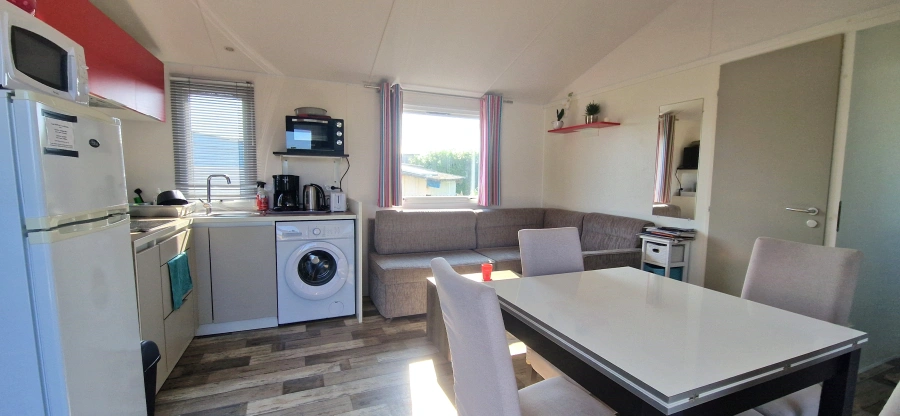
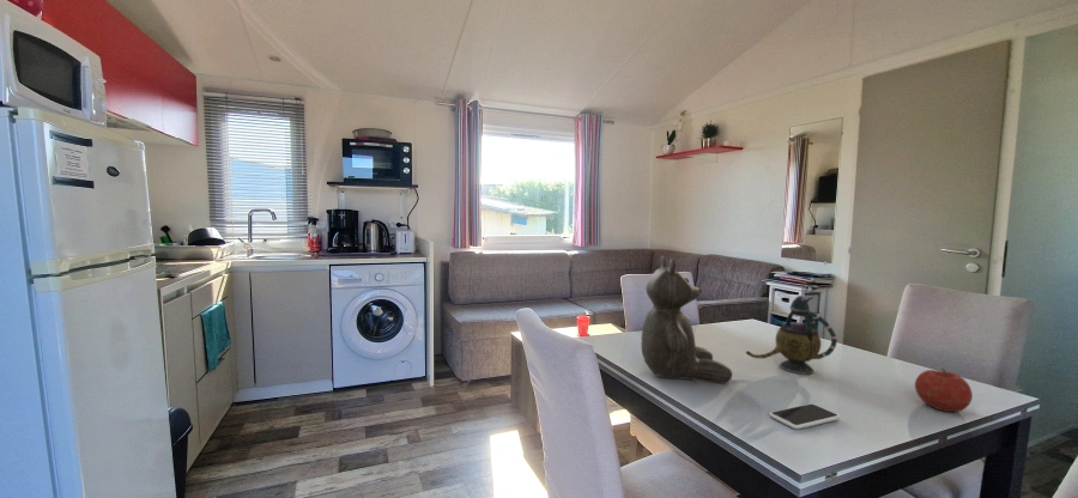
+ teapot (787, 332)
+ fruit (941, 387)
+ smartphone (804, 415)
+ teddy bear (684, 316)
